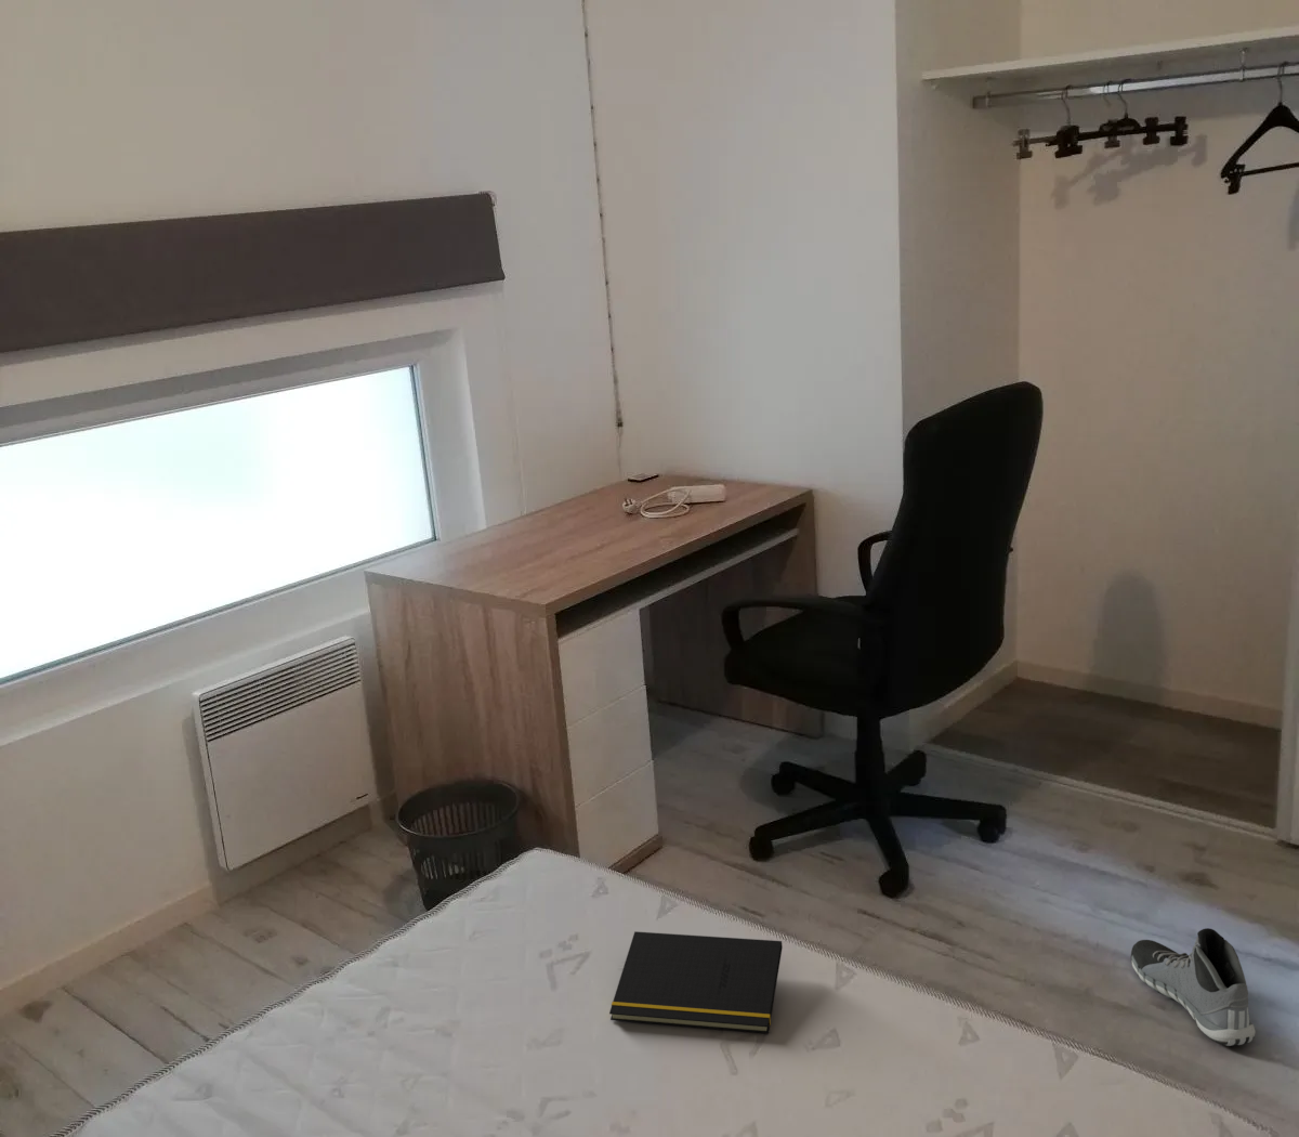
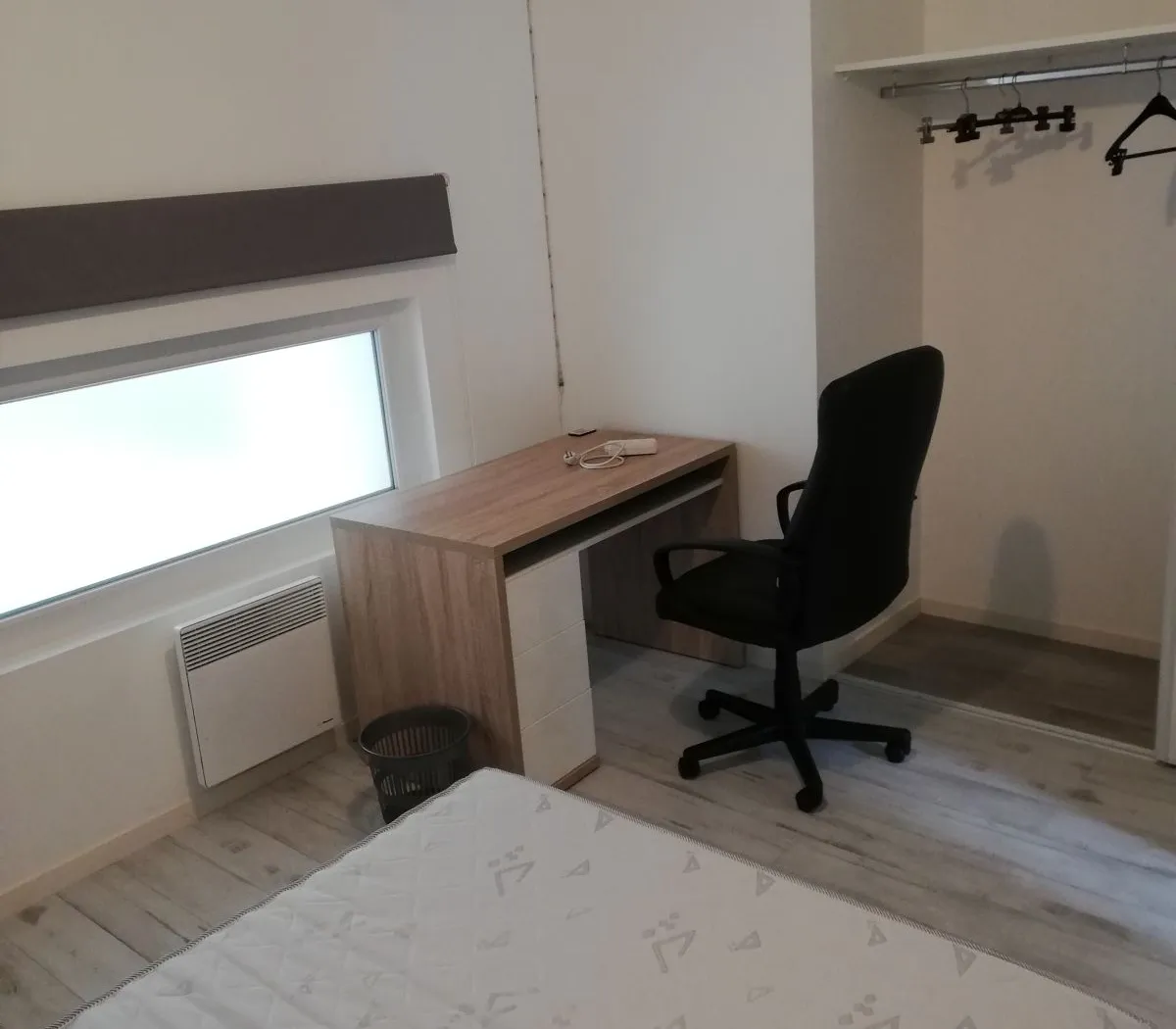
- sneaker (1194, 959)
- notepad (697, 979)
